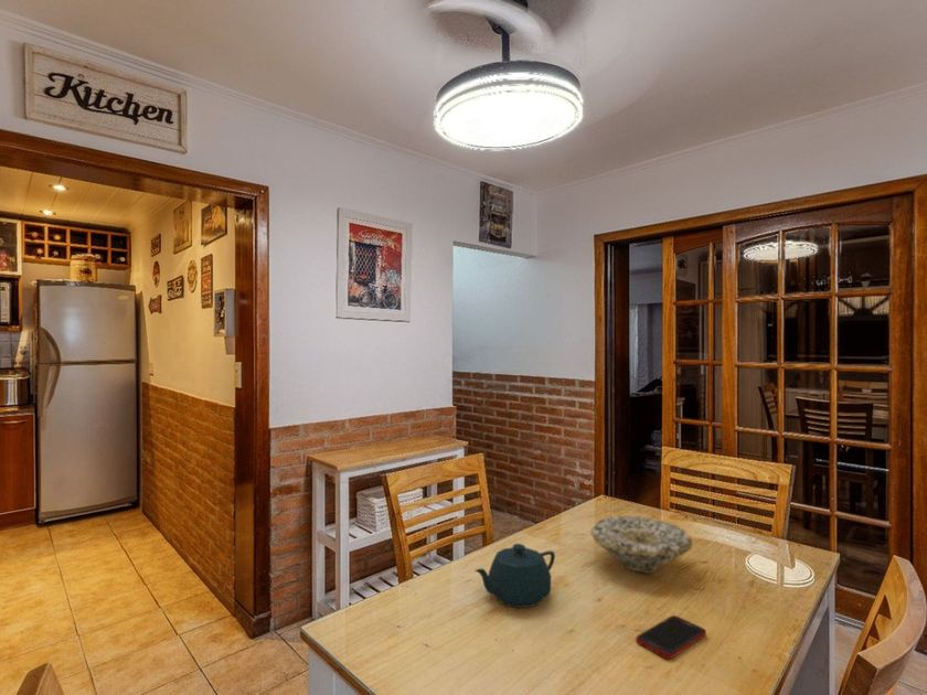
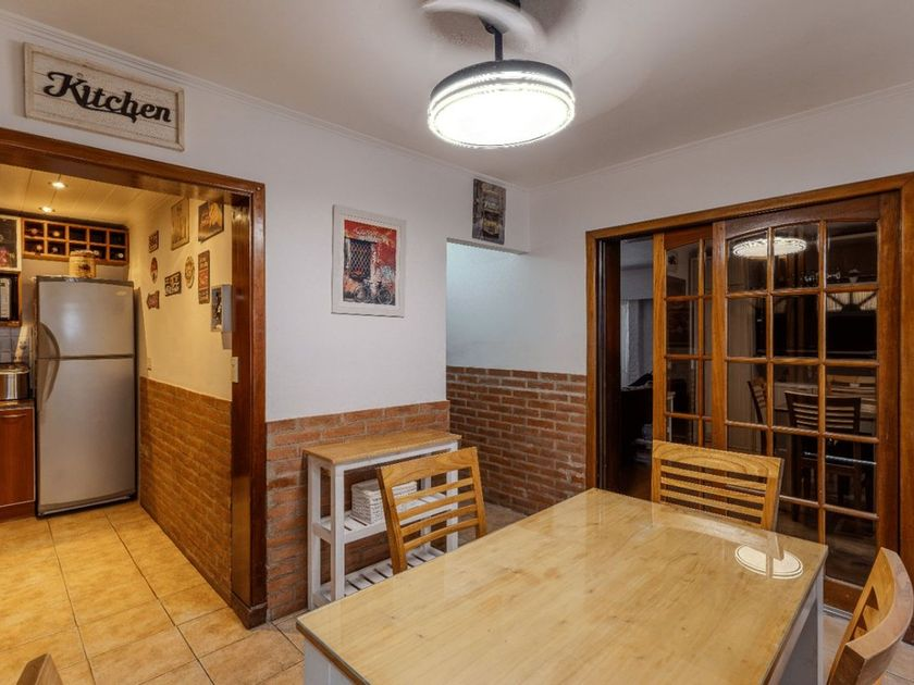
- bowl (640, 549)
- cell phone (671, 635)
- teapot (516, 571)
